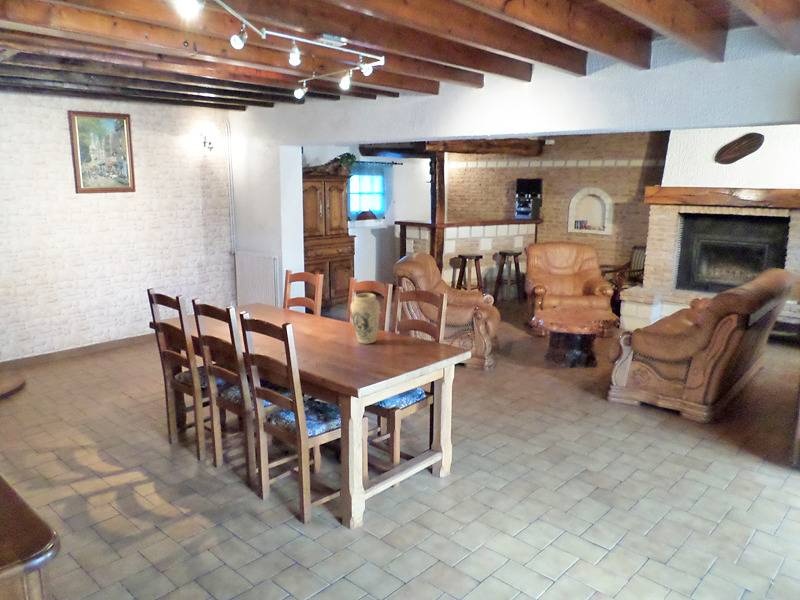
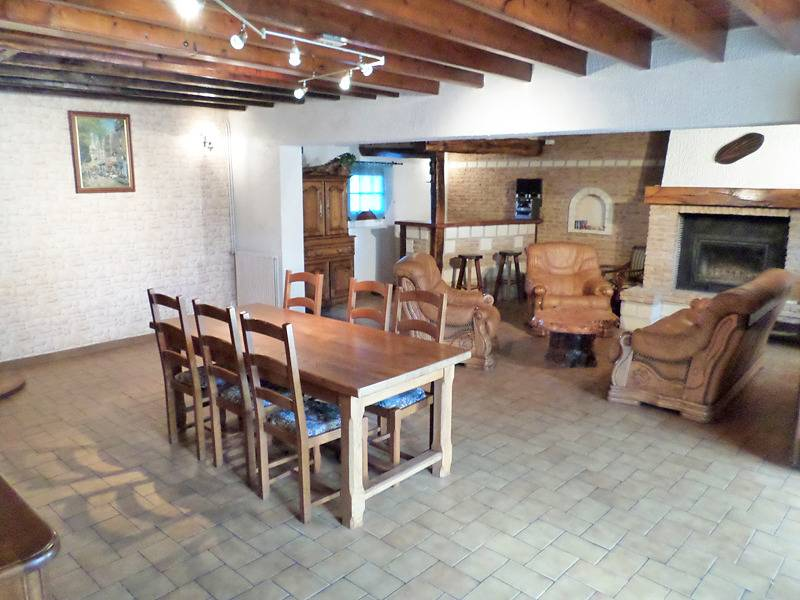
- vase (365, 318)
